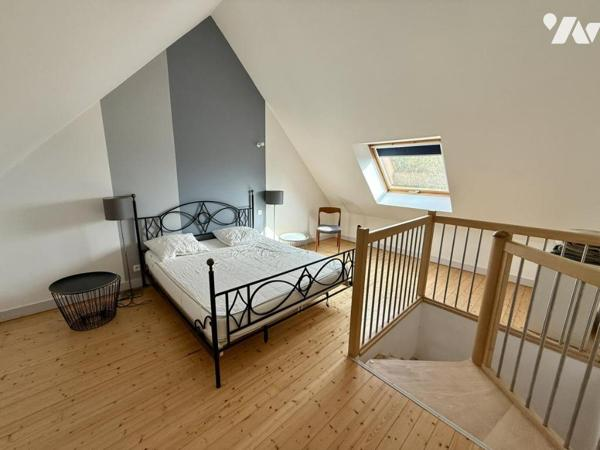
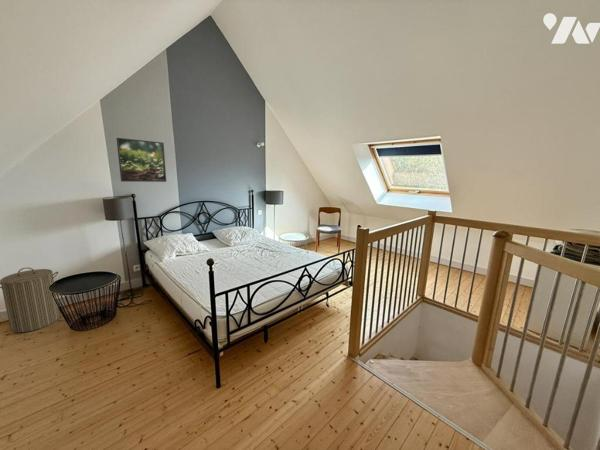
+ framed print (143, 161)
+ laundry hamper (31, 295)
